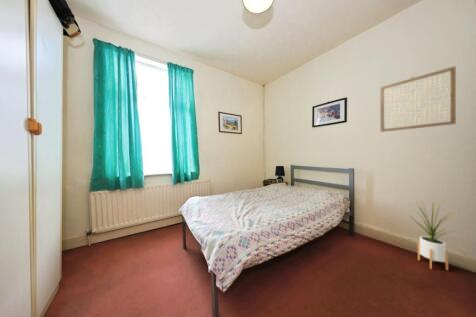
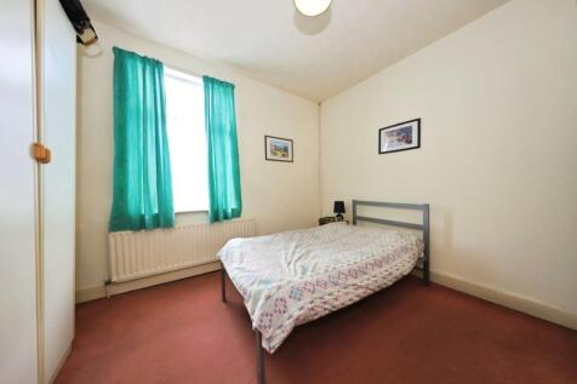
- wall art (413, 101)
- house plant (433, 232)
